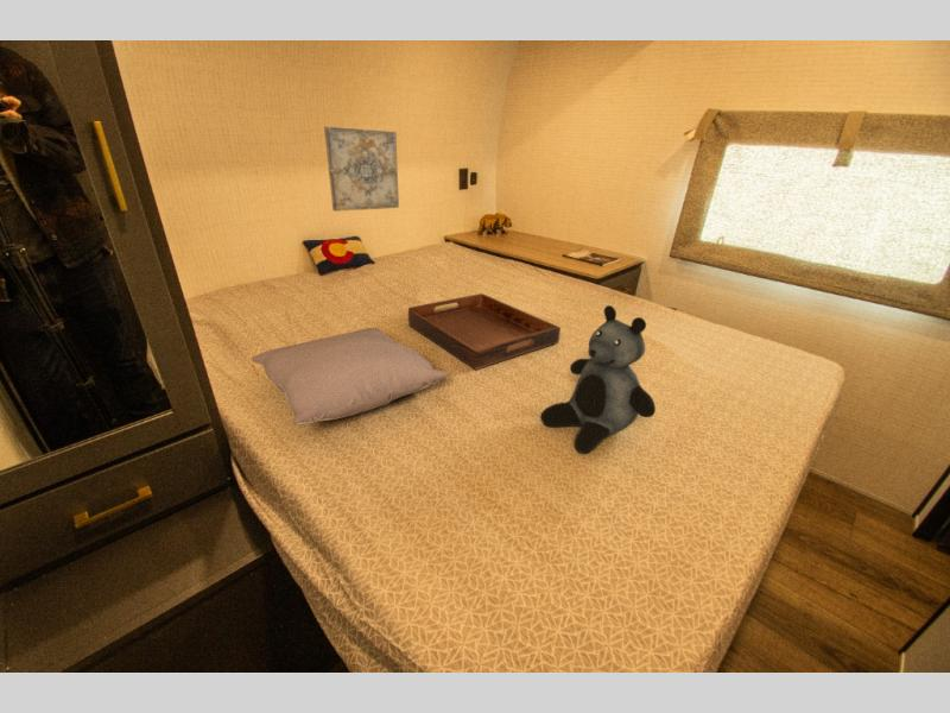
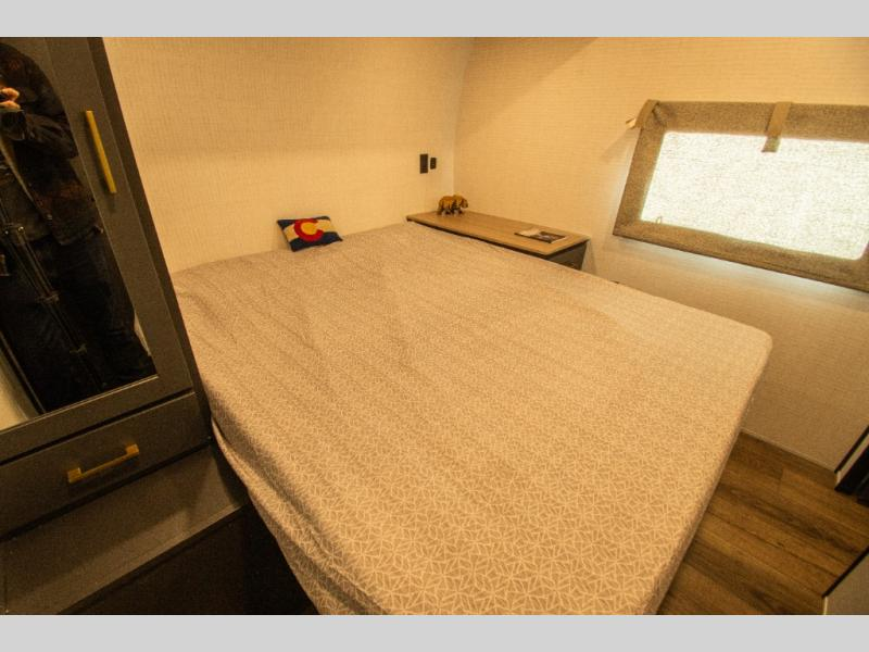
- teddy bear (598, 376)
- pillow (347, 367)
- wall art (365, 170)
- serving tray (479, 324)
